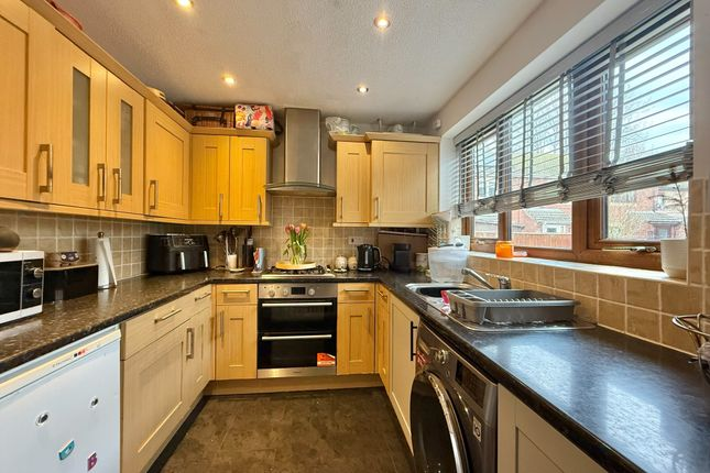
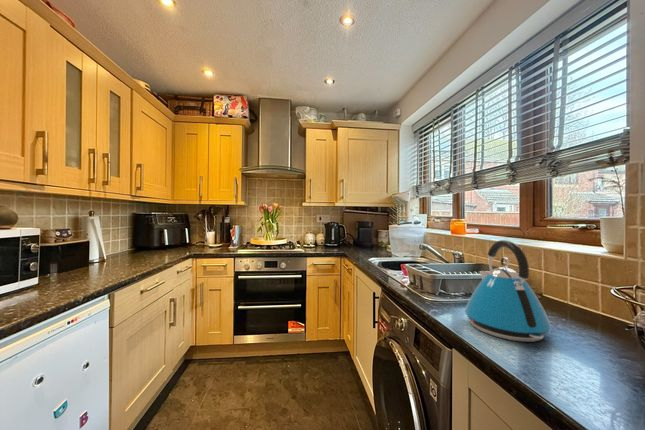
+ kettle (506, 284)
